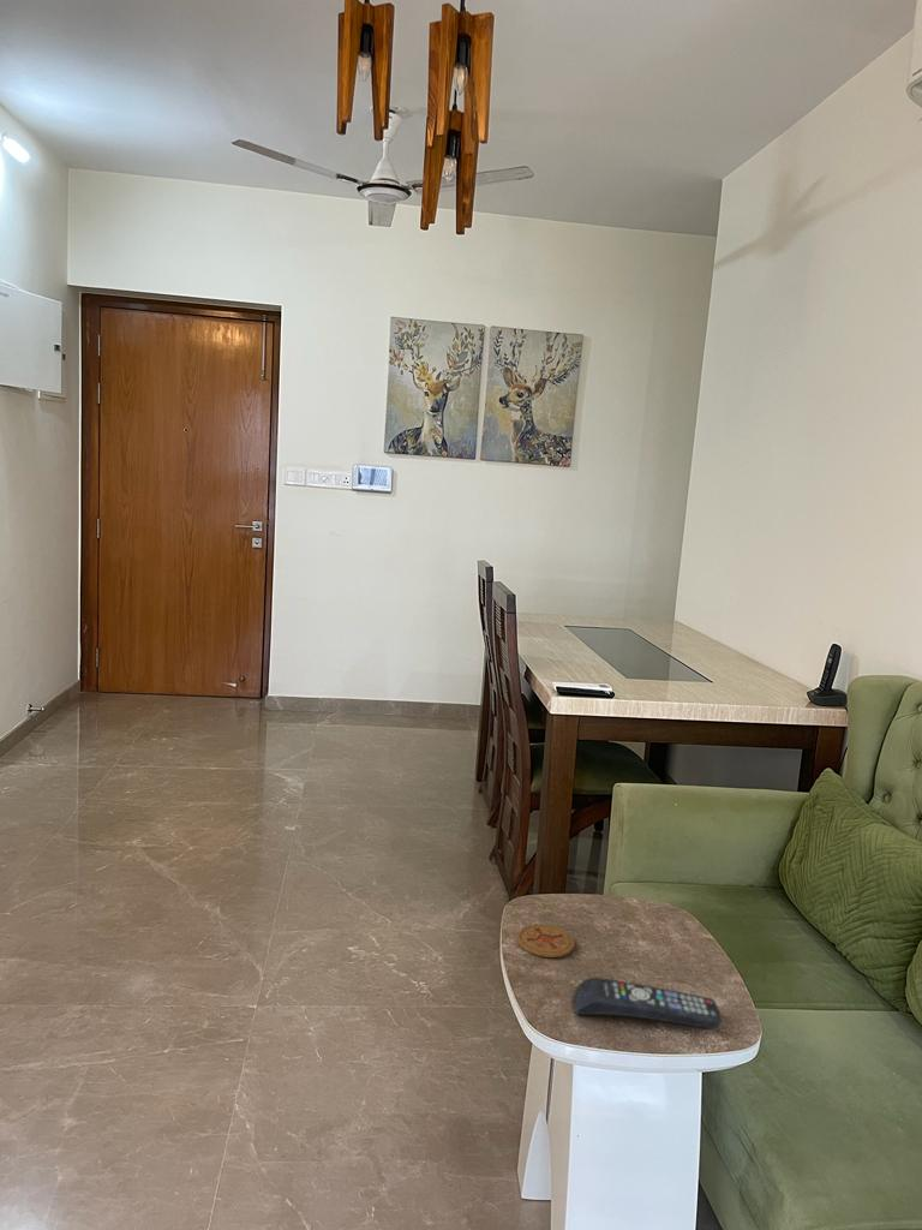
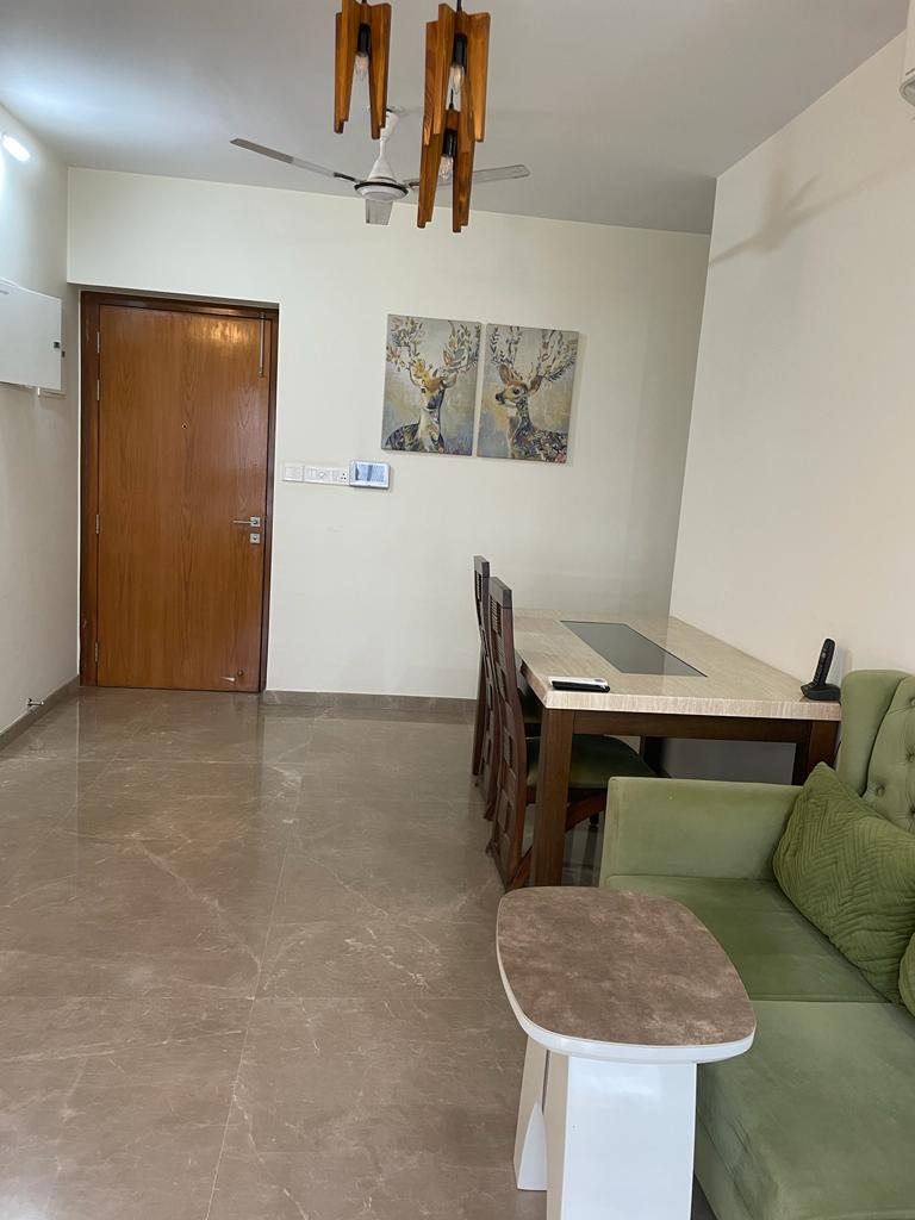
- coaster (545, 939)
- remote control (646, 1003)
